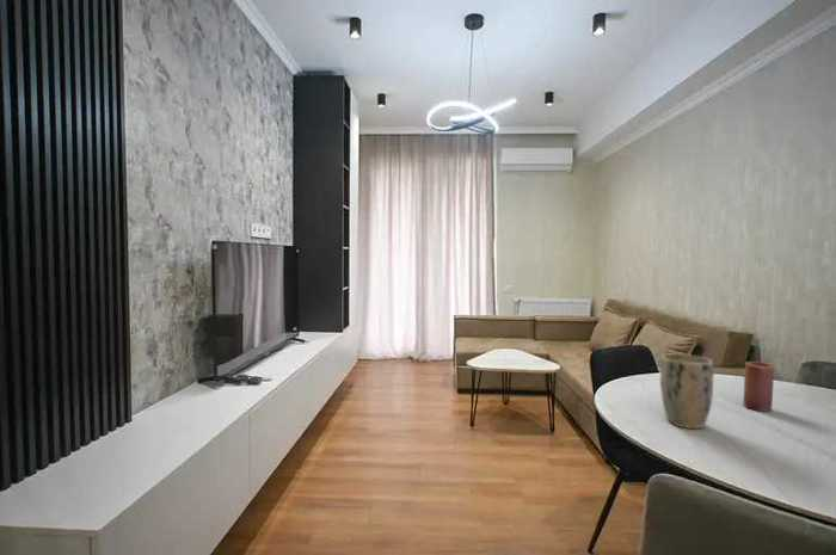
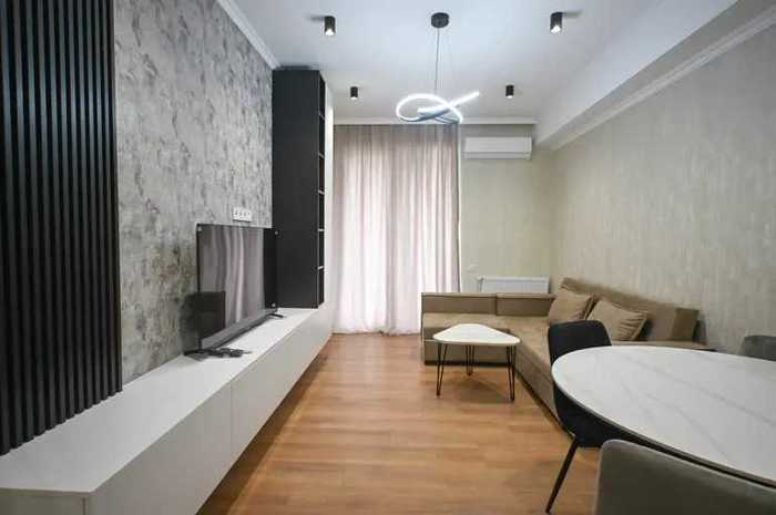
- candle (758, 386)
- plant pot (686, 390)
